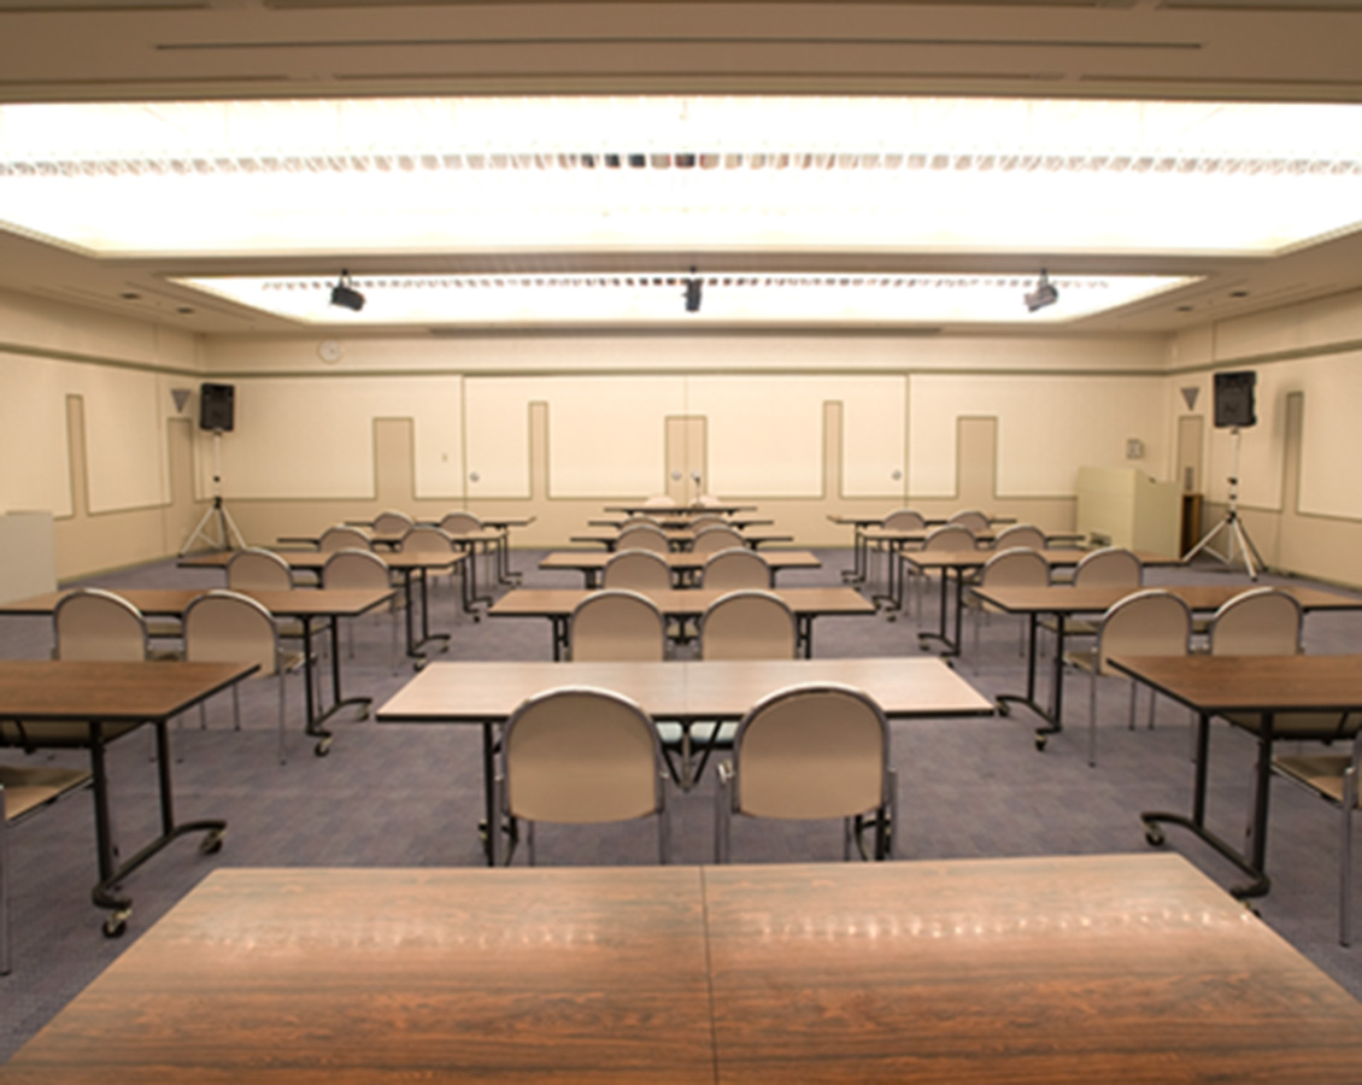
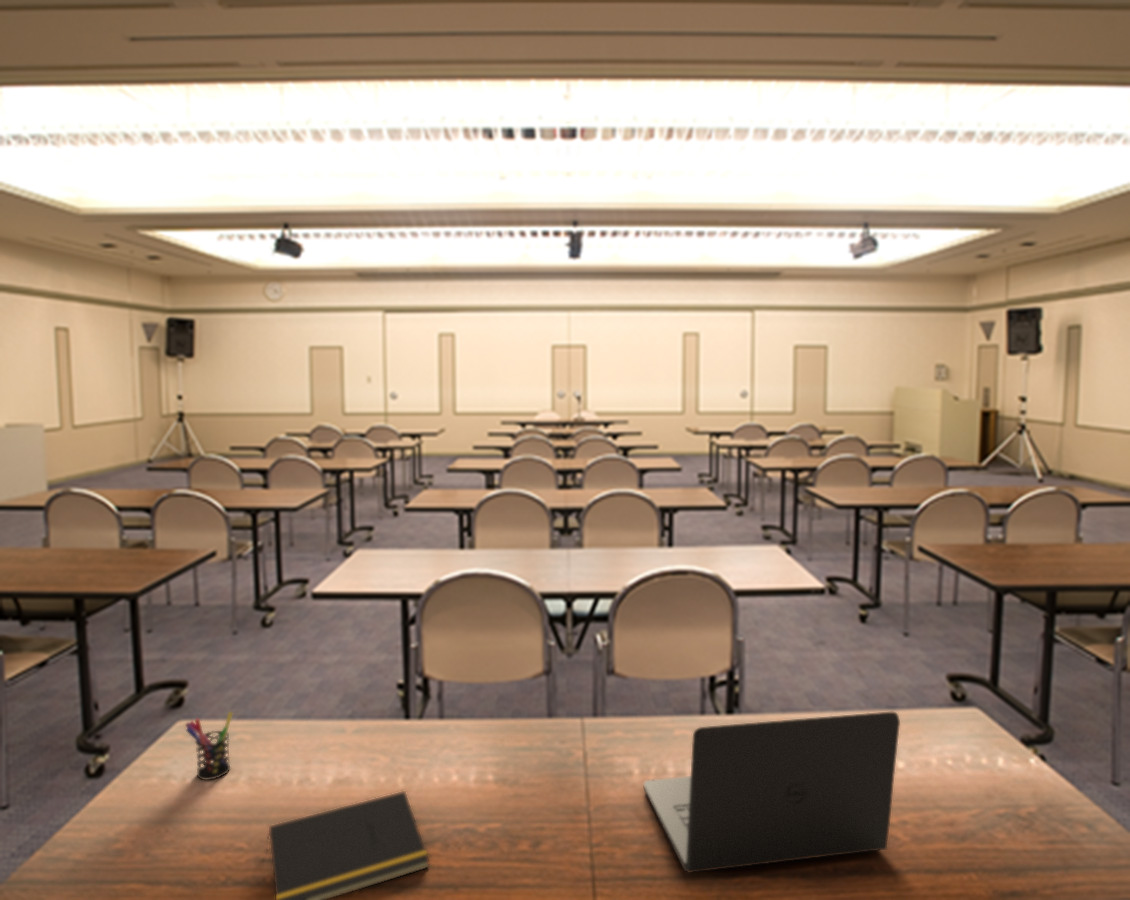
+ notepad (348, 846)
+ laptop (759, 754)
+ pen holder (213, 744)
